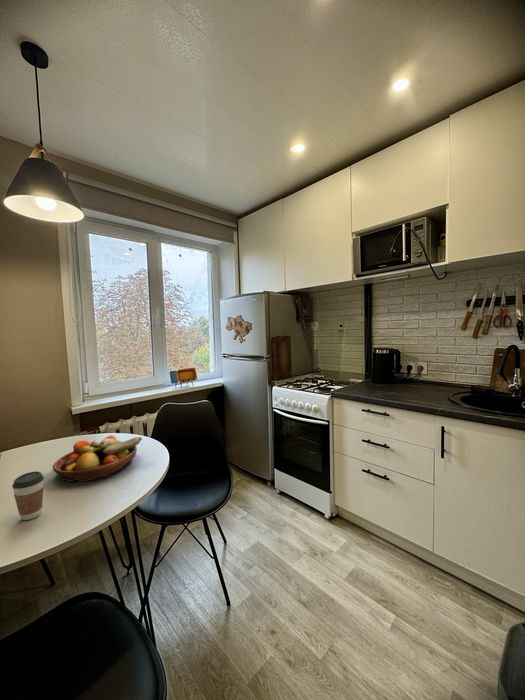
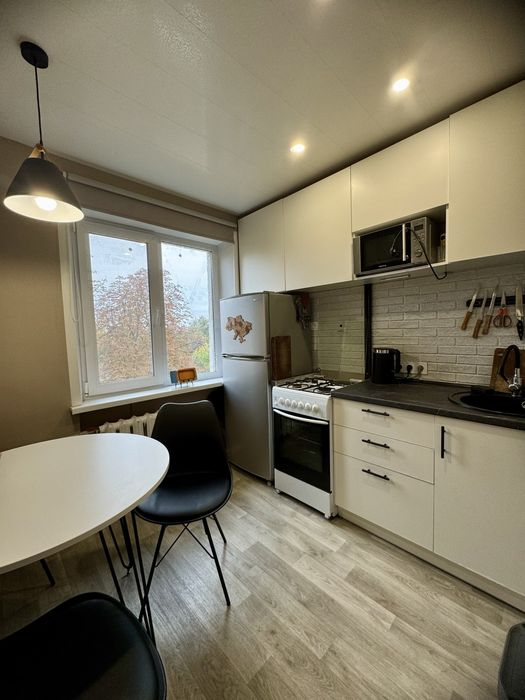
- coffee cup (29, 496)
- fruit bowl (98, 451)
